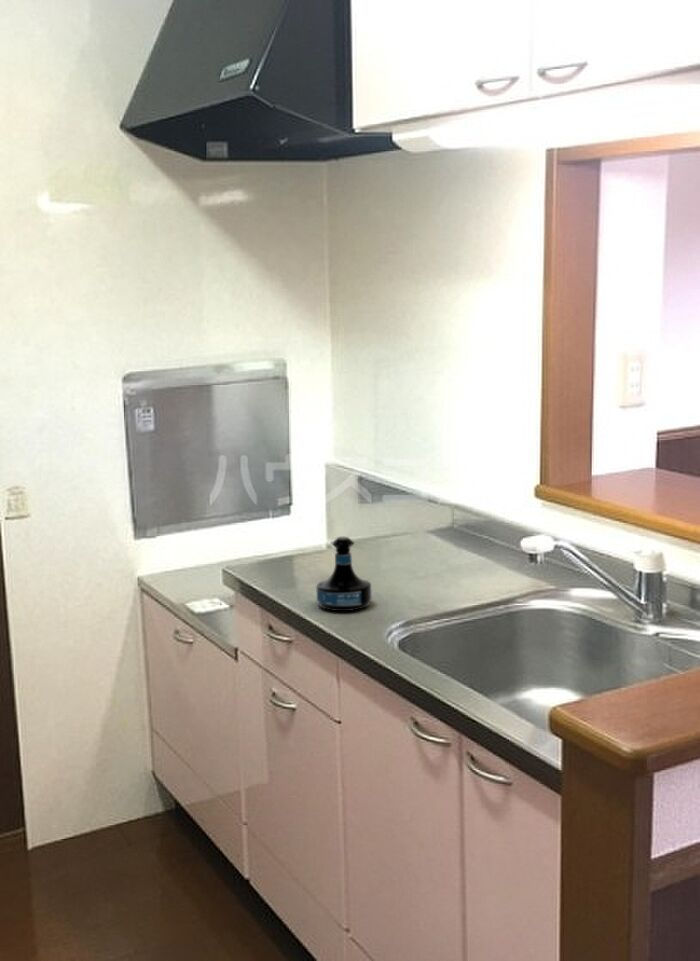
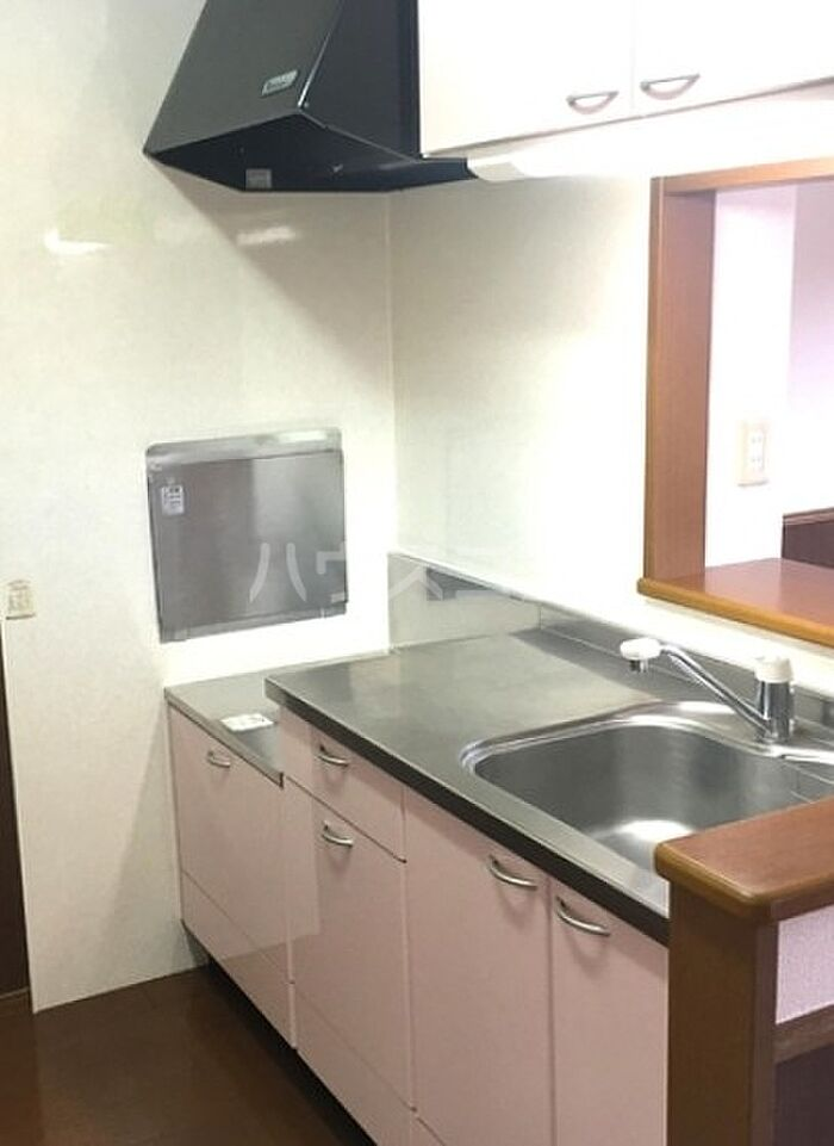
- tequila bottle (343, 571)
